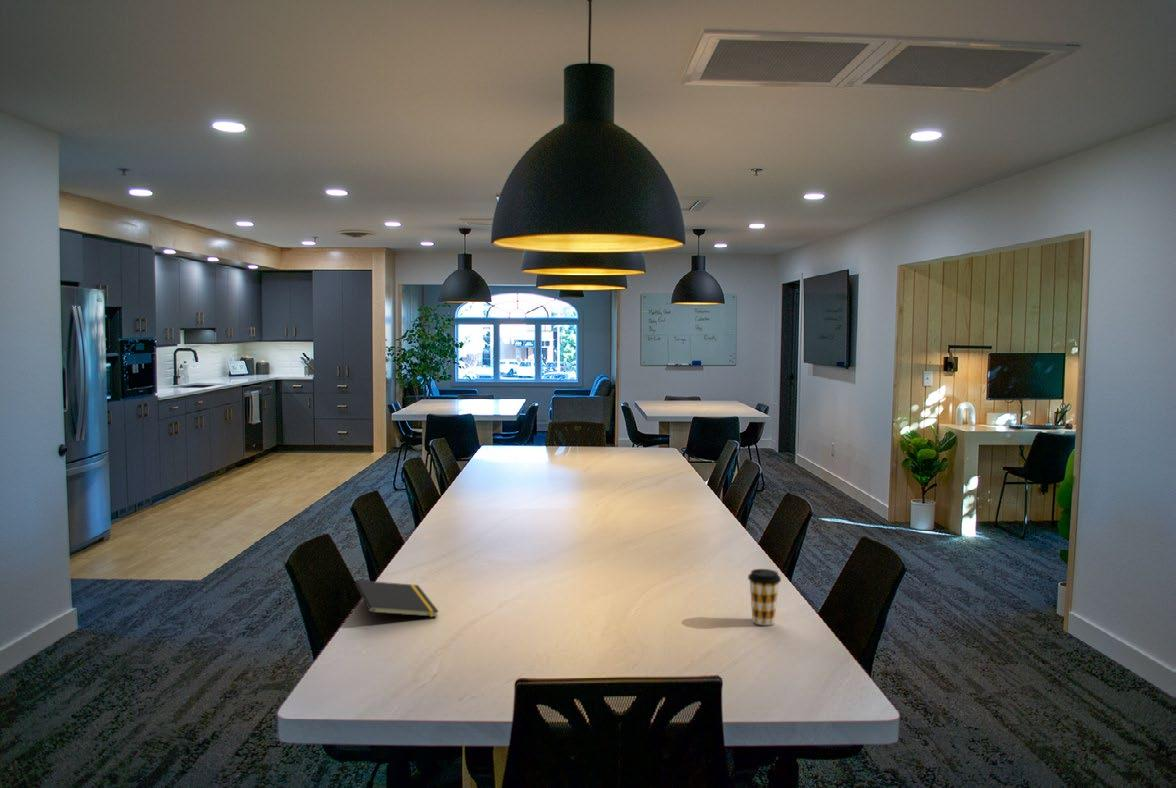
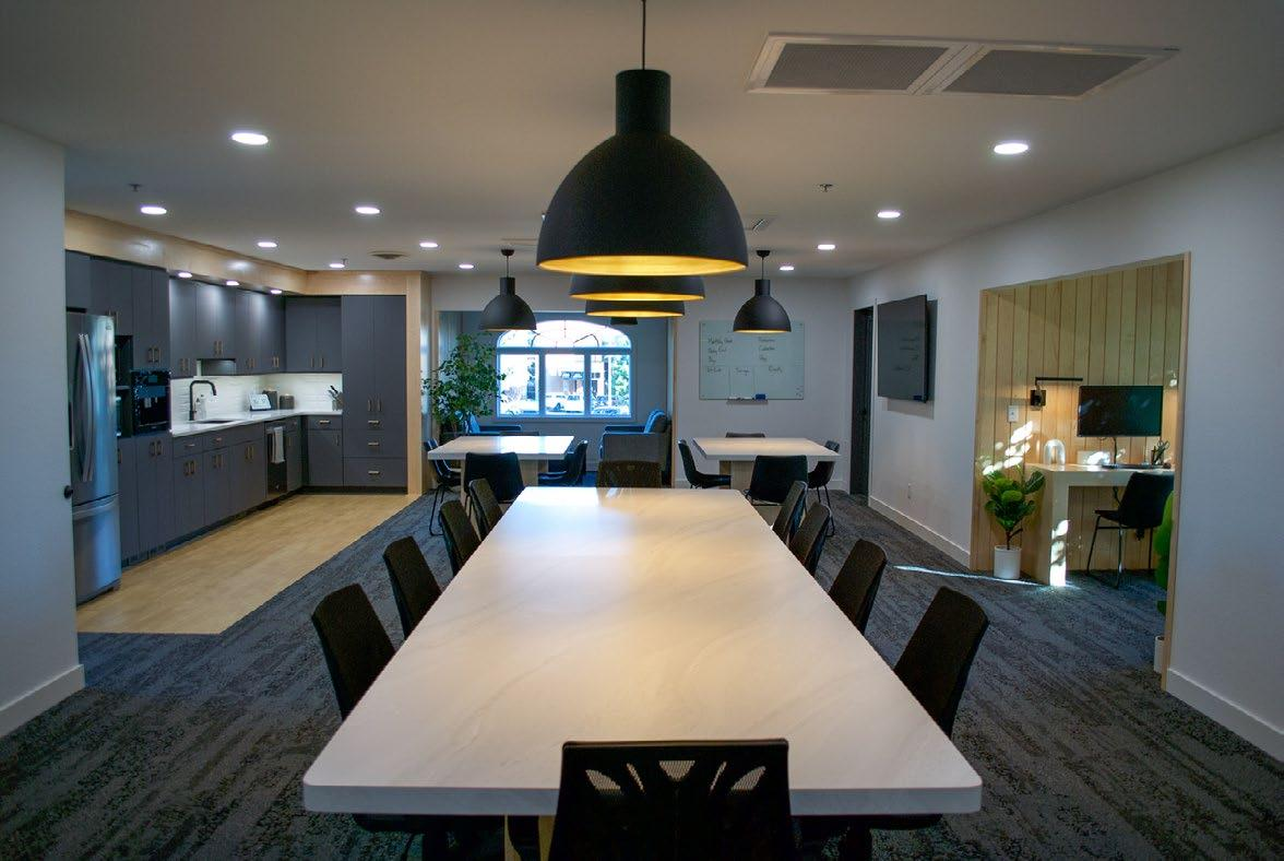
- coffee cup (764, 597)
- notepad (395, 597)
